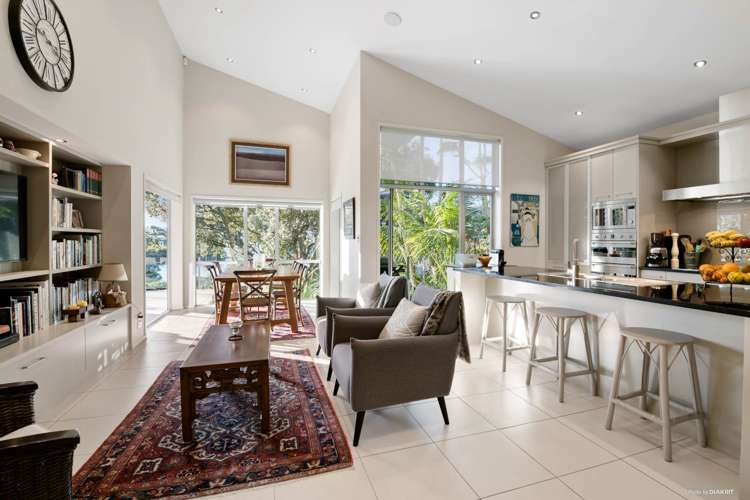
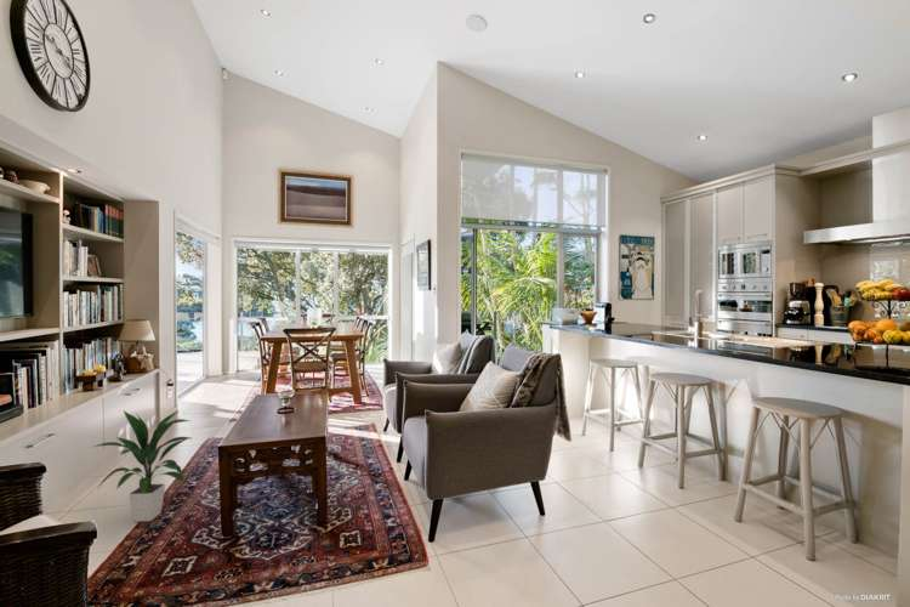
+ indoor plant (152, 461)
